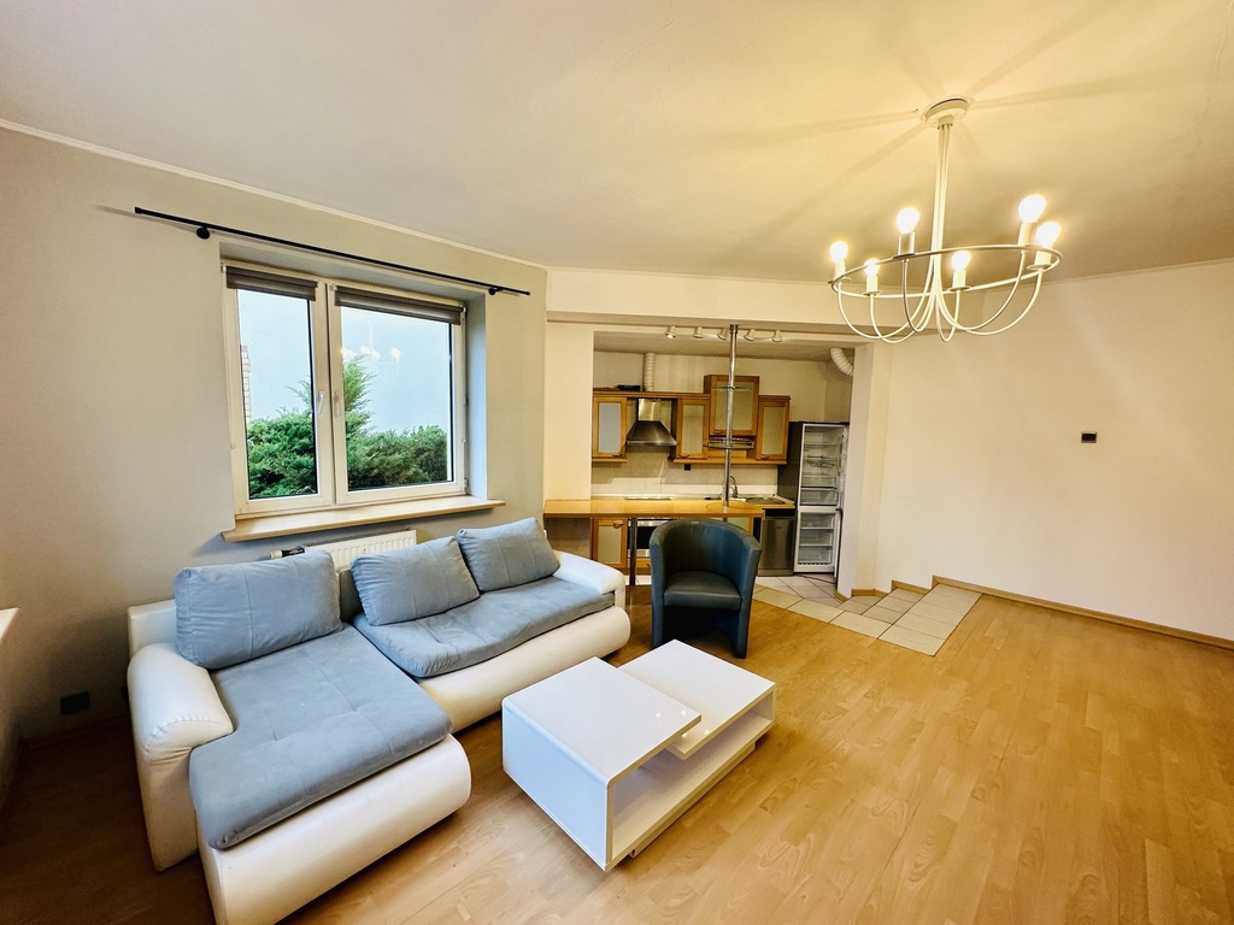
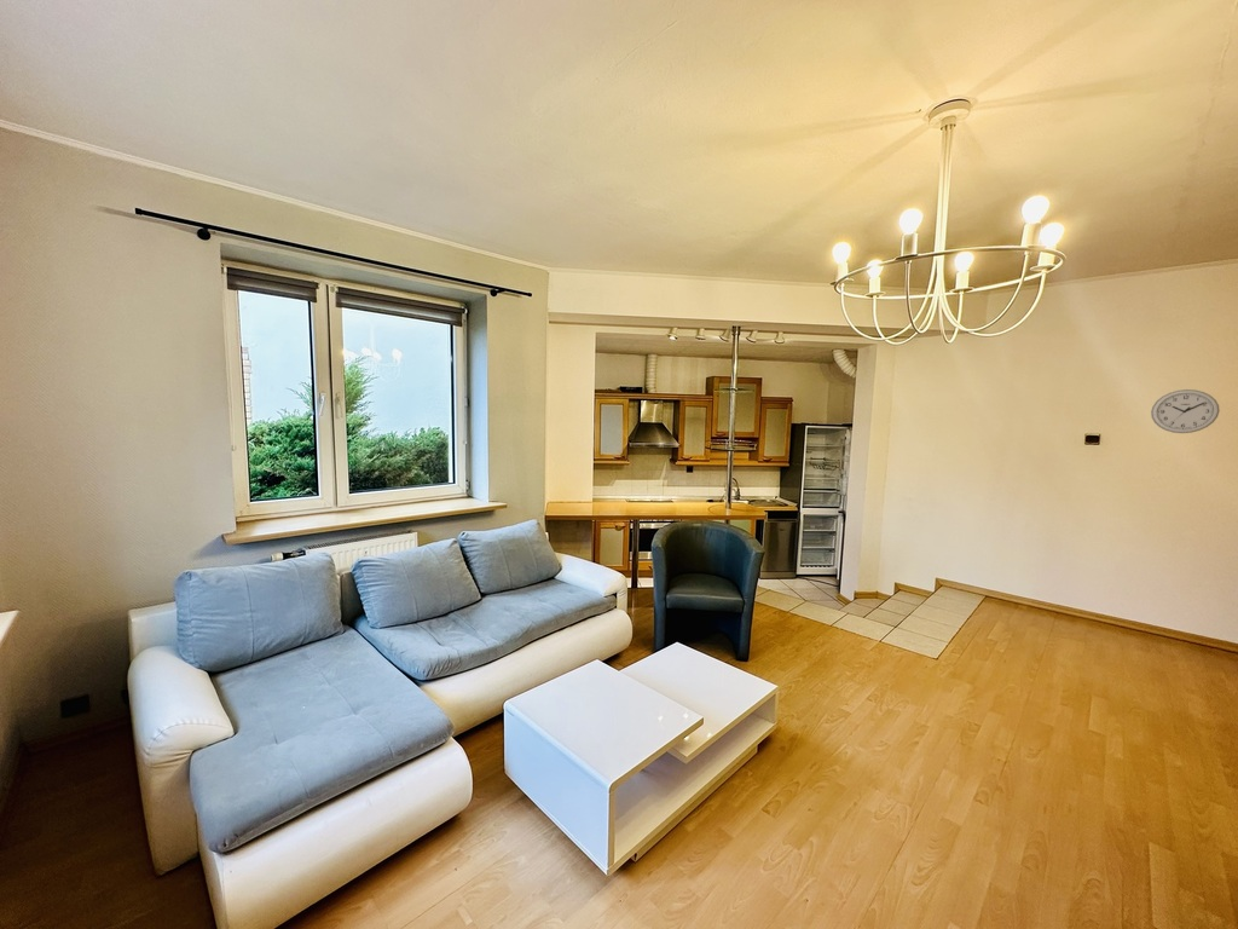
+ wall clock (1184, 411)
